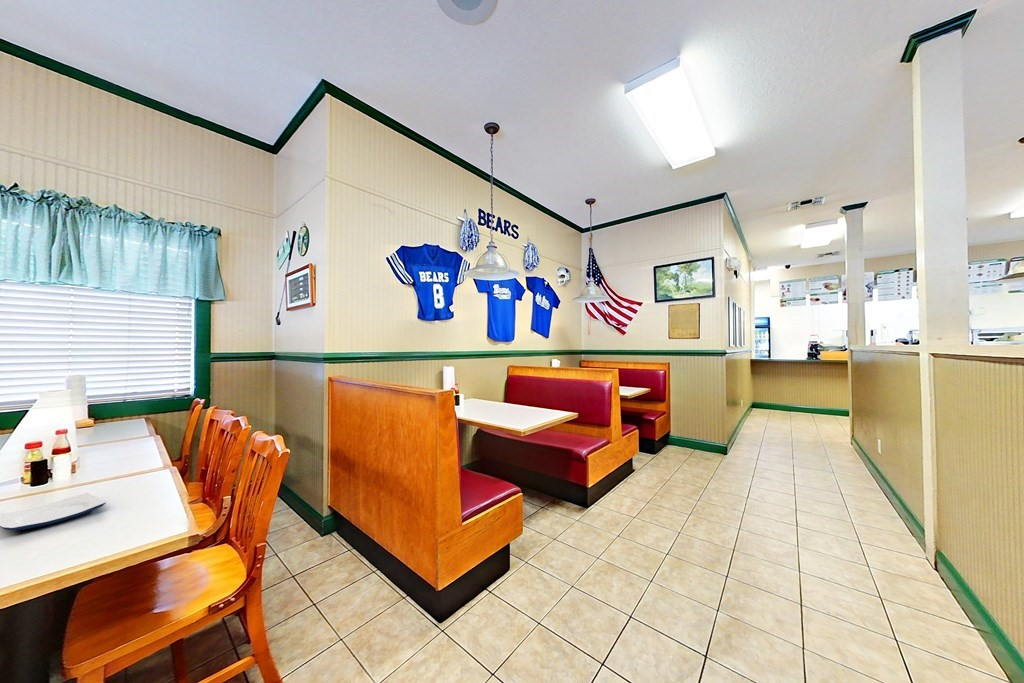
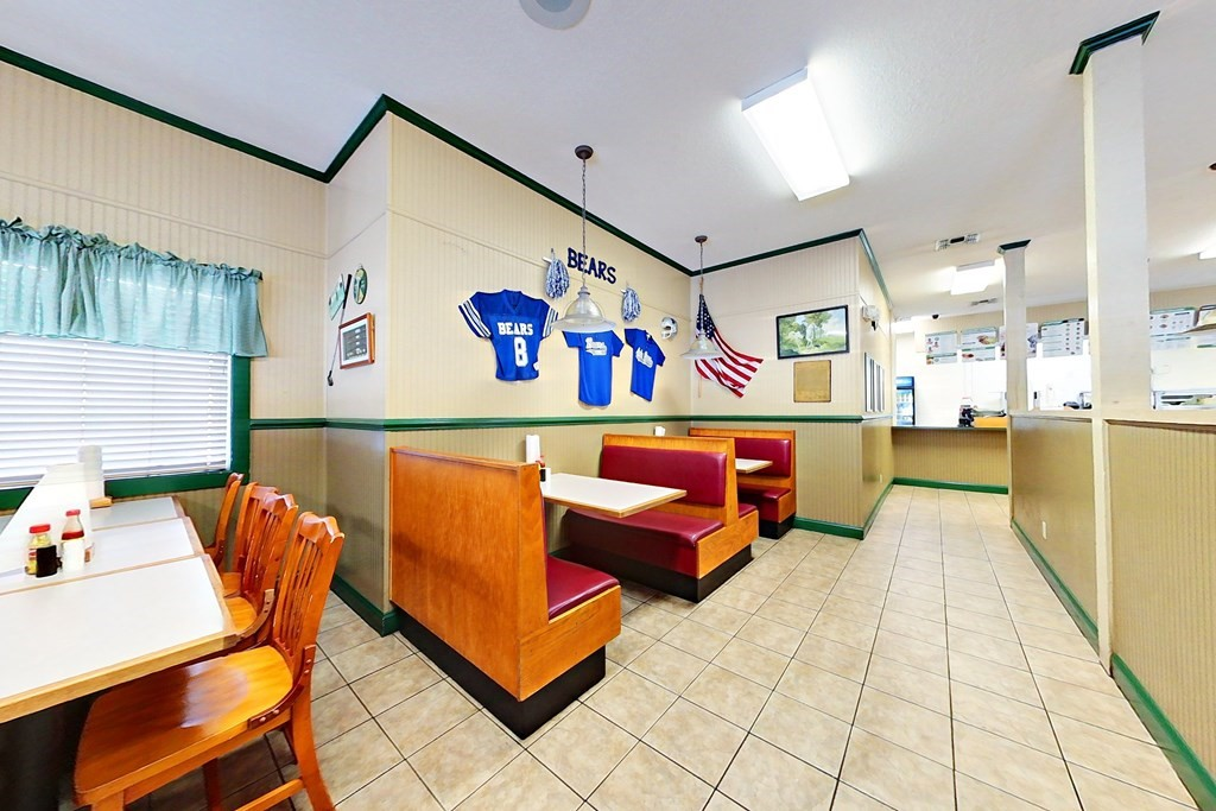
- plate (53, 512)
